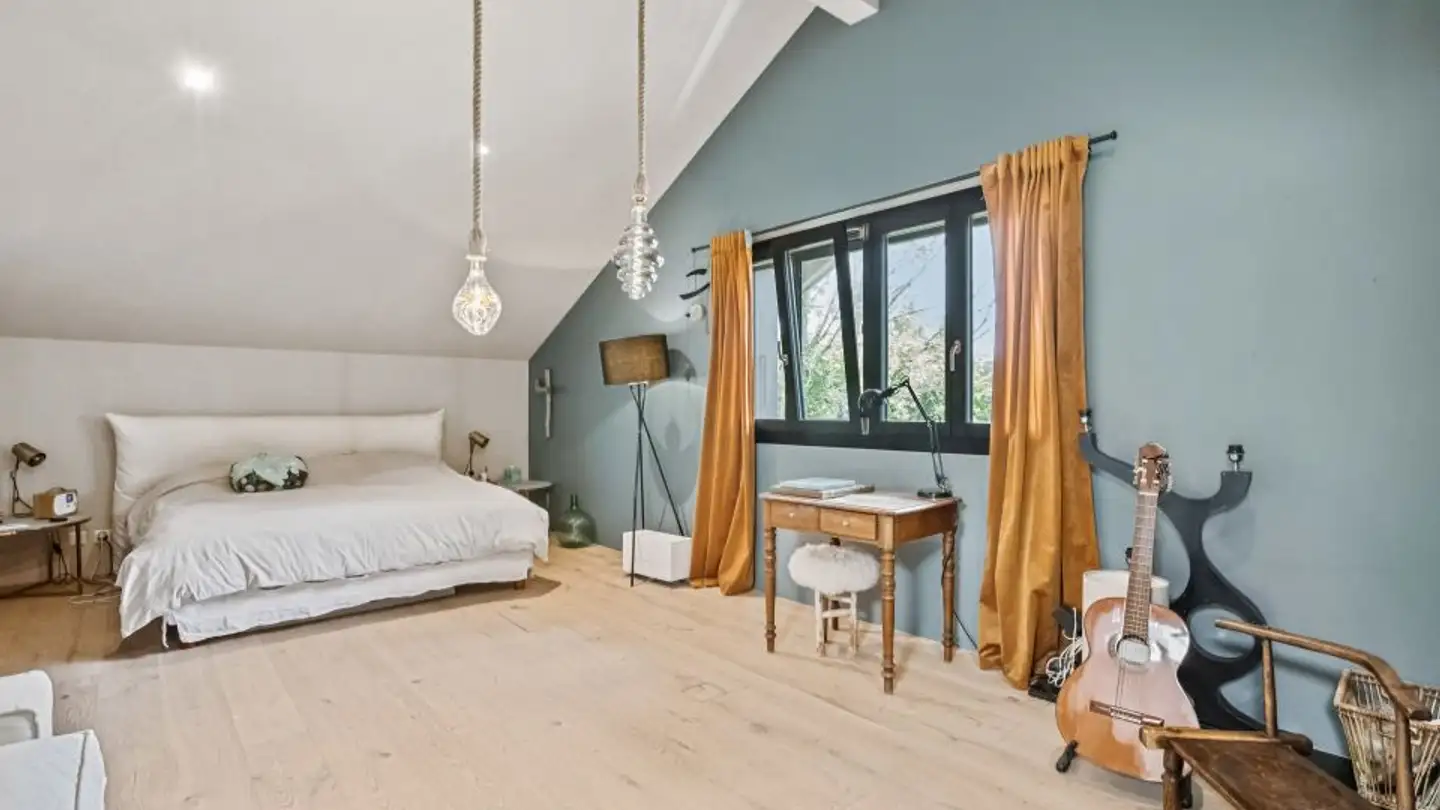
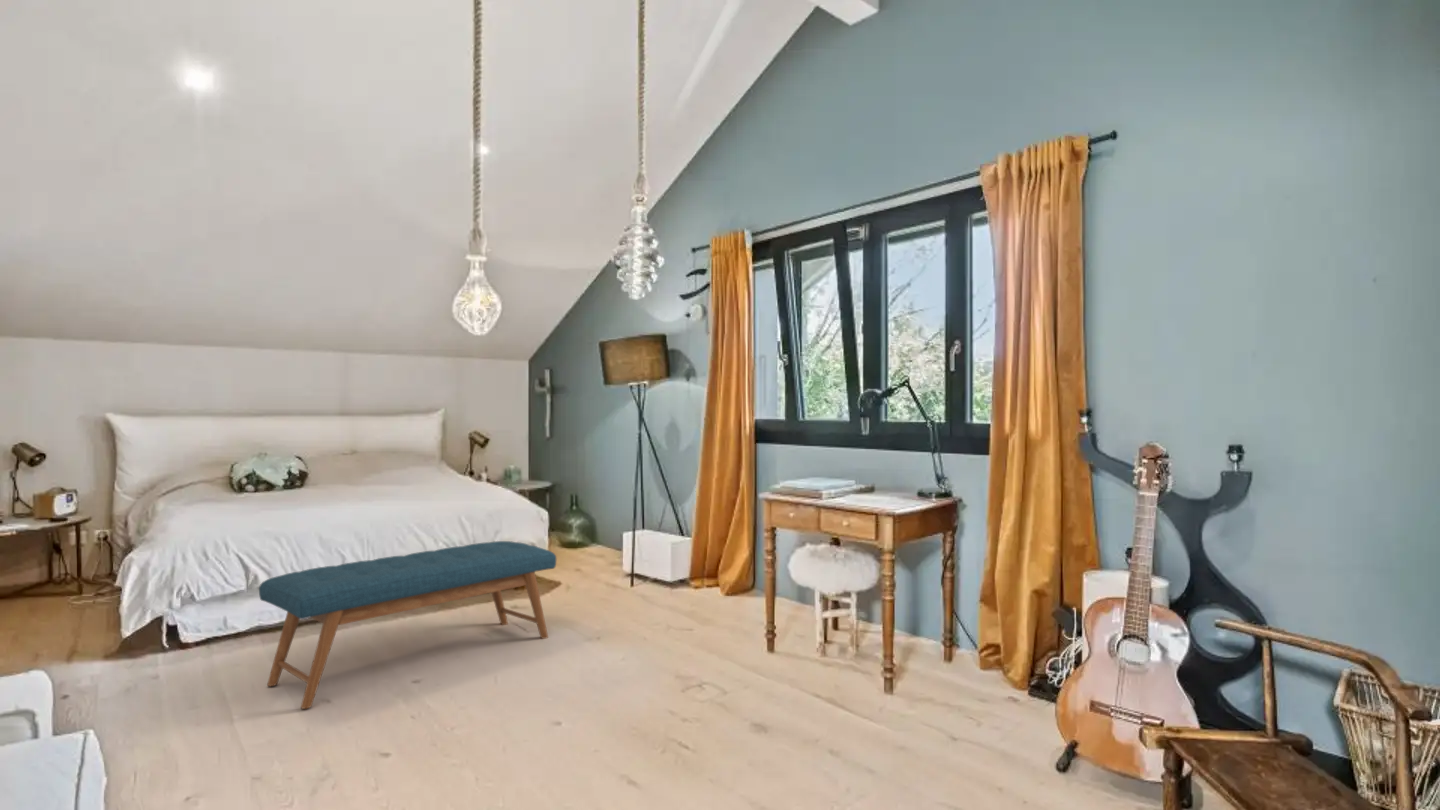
+ bench (420, 607)
